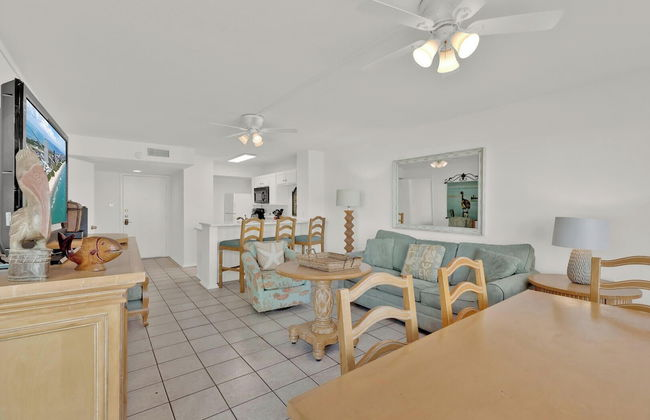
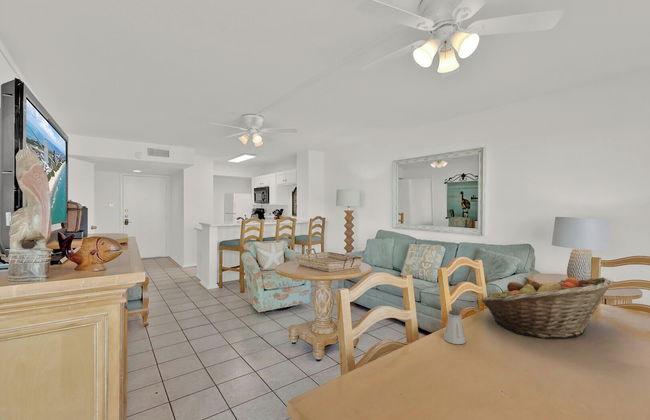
+ fruit basket (543, 299)
+ saltshaker (454, 325)
